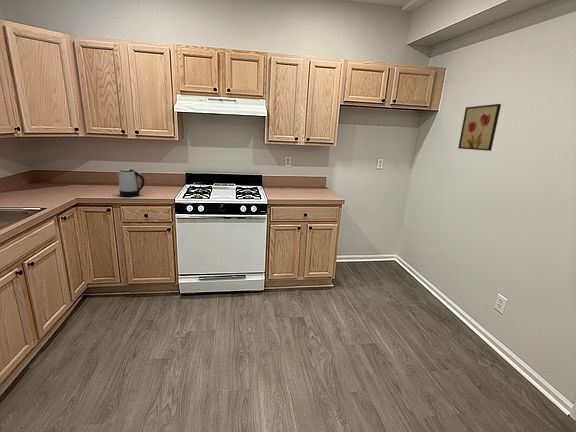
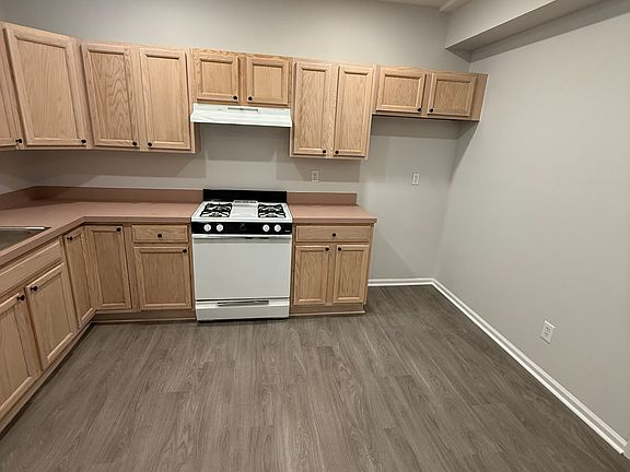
- kettle (131, 182)
- wall art (478, 128)
